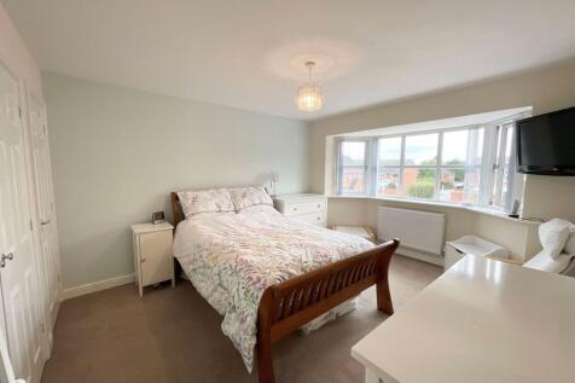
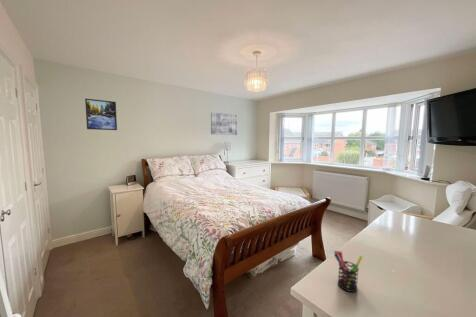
+ wall art (224, 124)
+ pen holder (348, 270)
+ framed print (101, 115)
